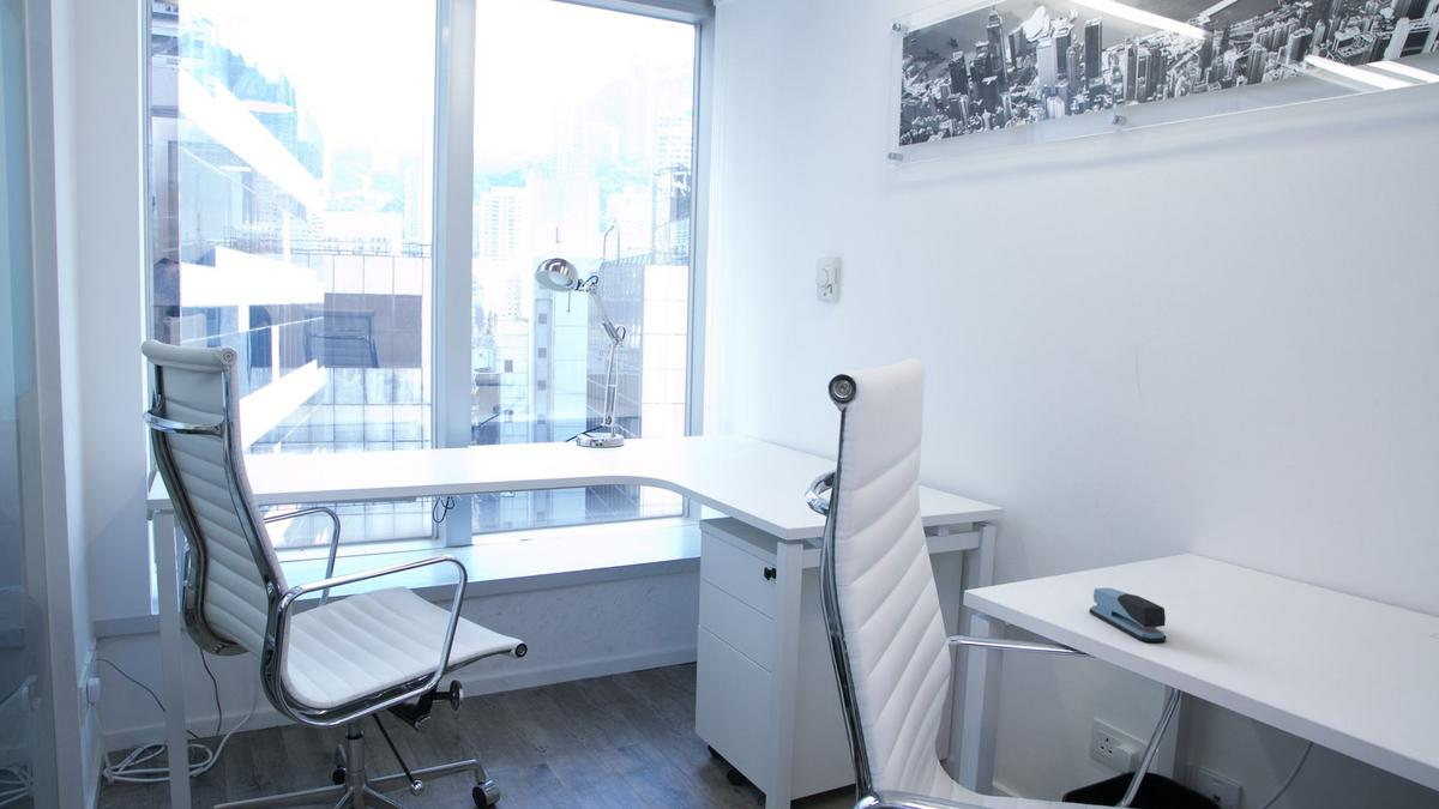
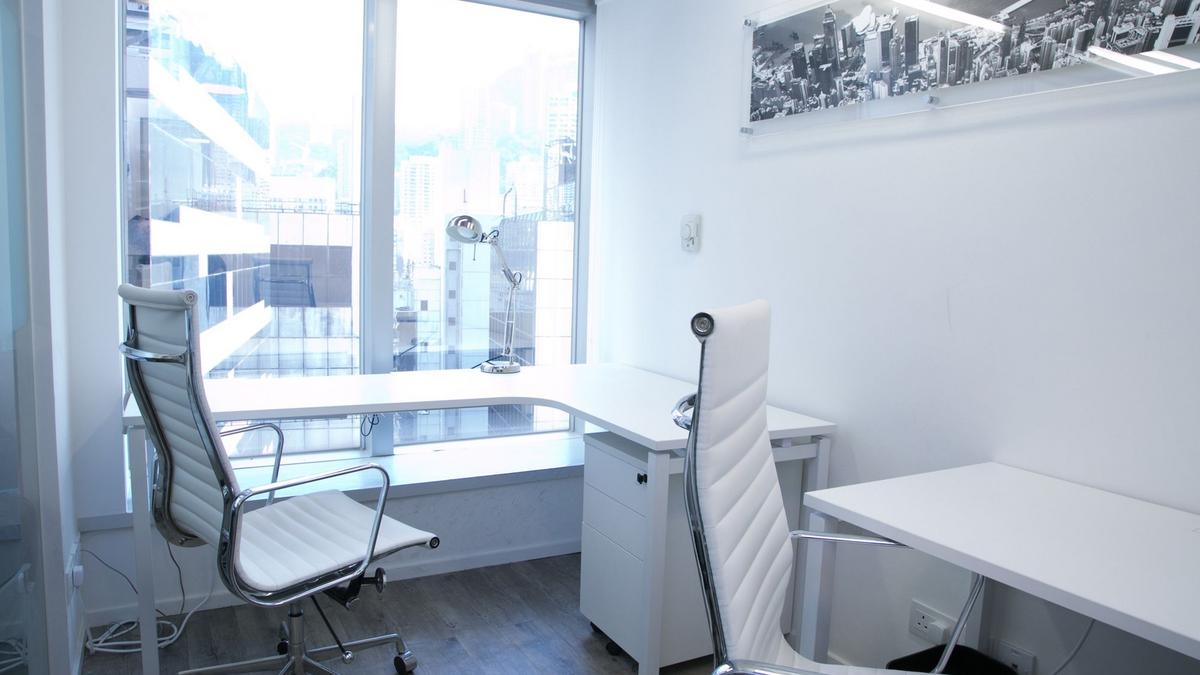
- stapler (1127, 609)
